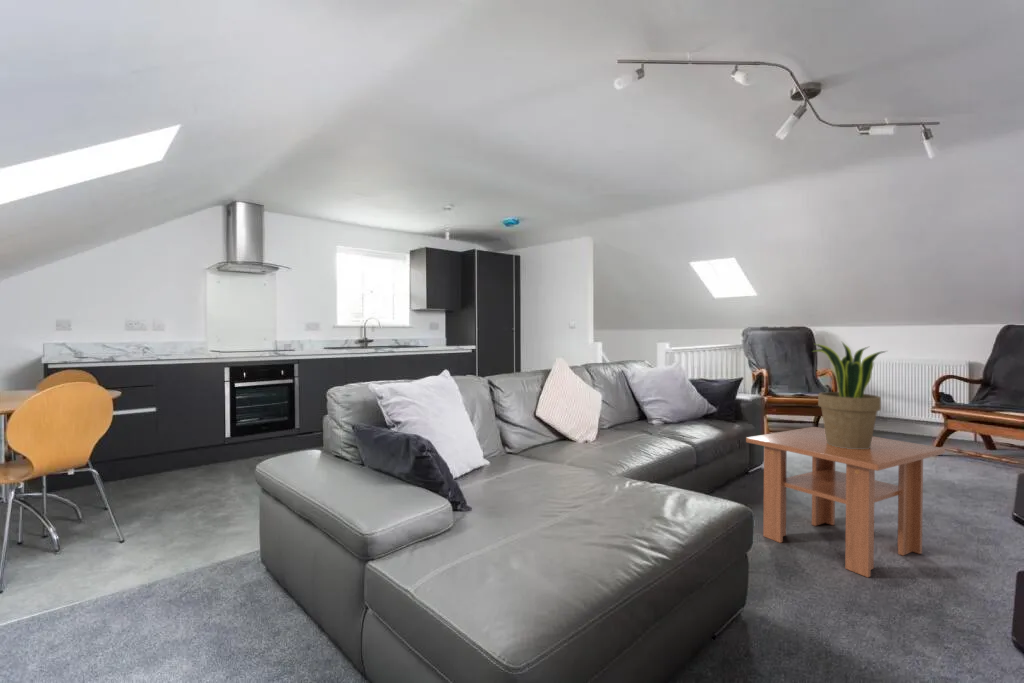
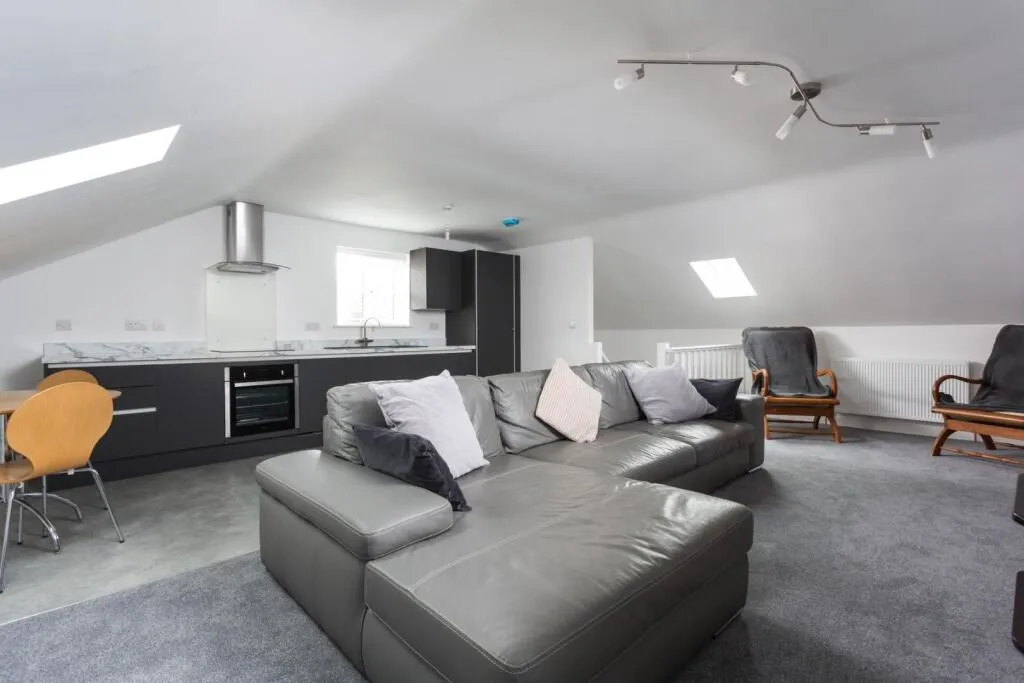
- potted plant (846, 393)
- coffee table (839, 493)
